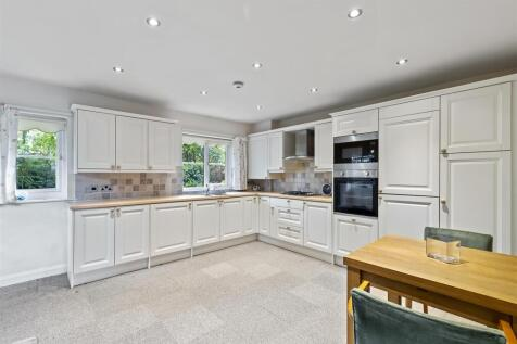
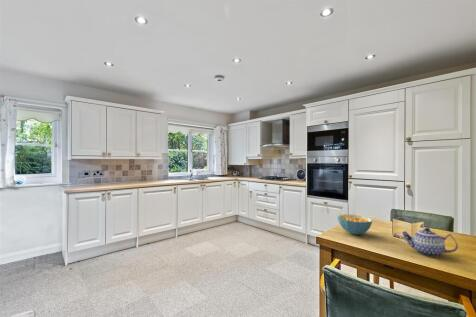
+ cereal bowl (354, 225)
+ teapot (428, 240)
